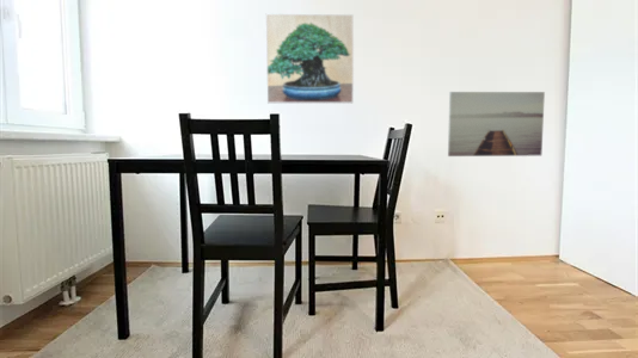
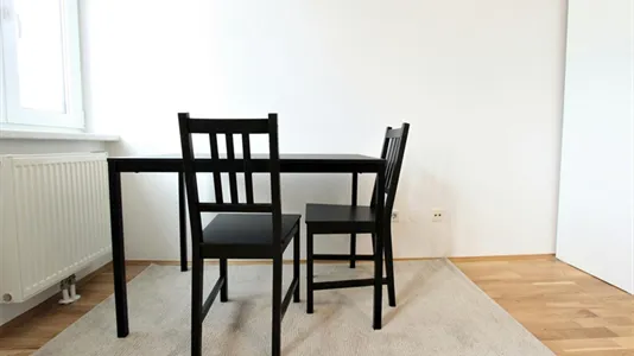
- wall art (496, 124)
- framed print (309, 58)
